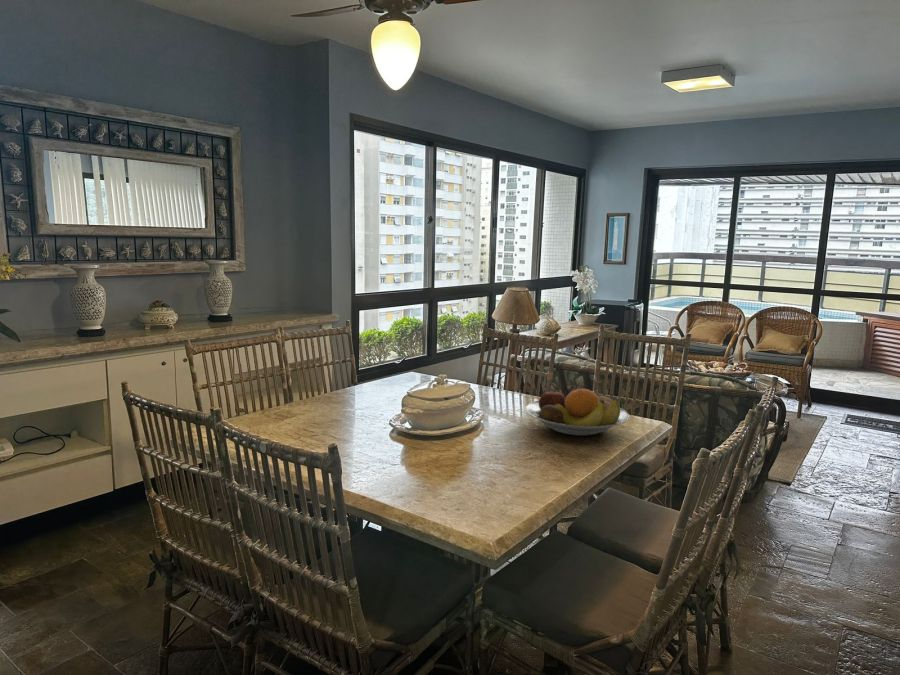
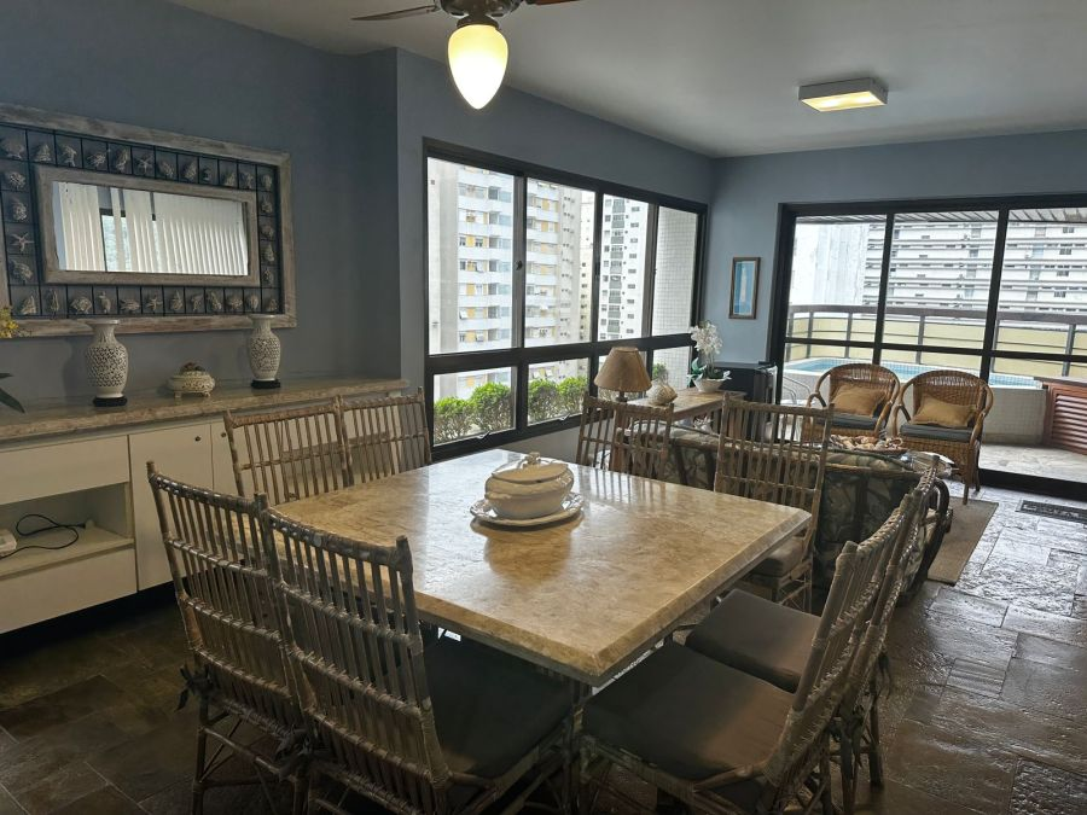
- fruit bowl (576, 407)
